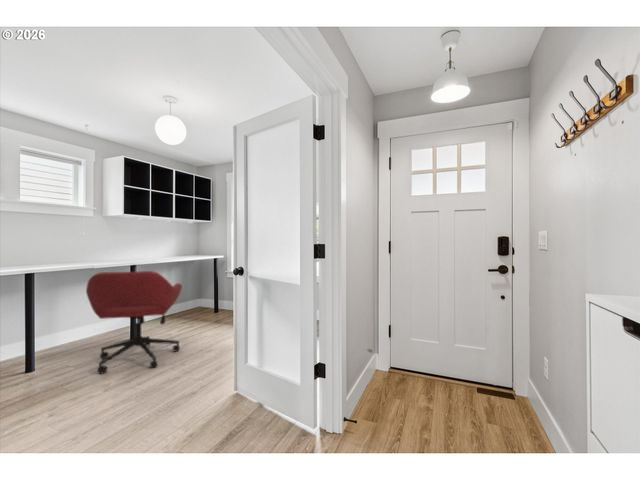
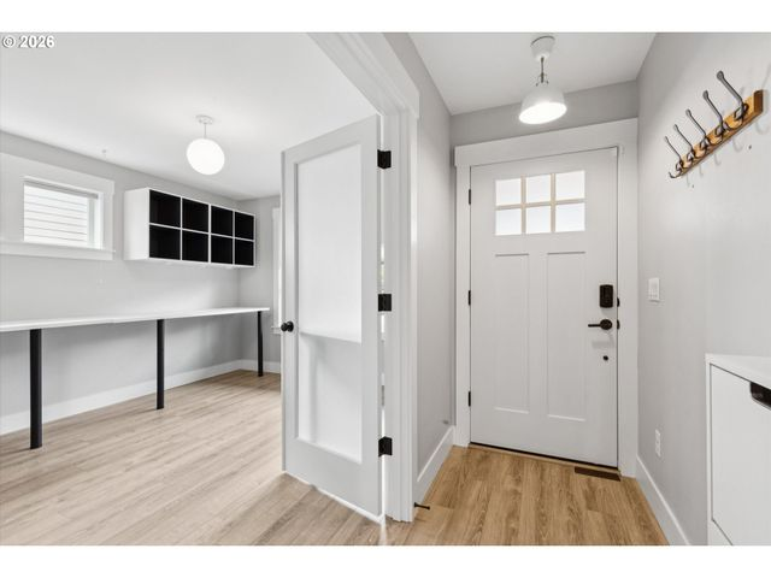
- office chair (137, 313)
